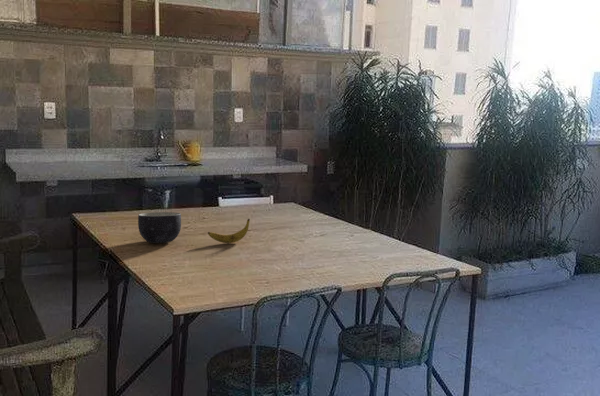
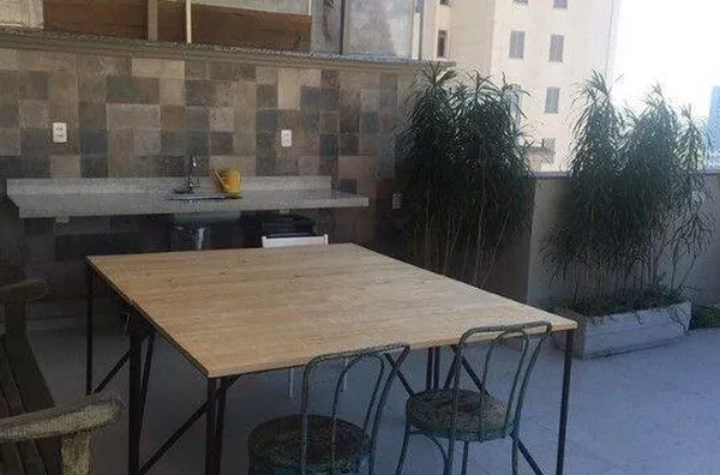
- banana (230, 234)
- bowl (159, 227)
